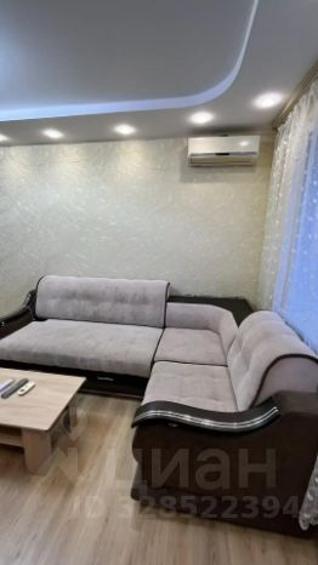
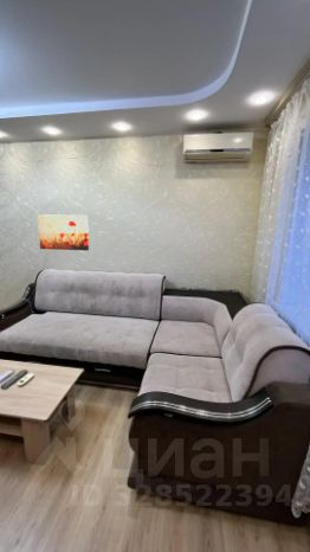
+ wall art (63, 232)
